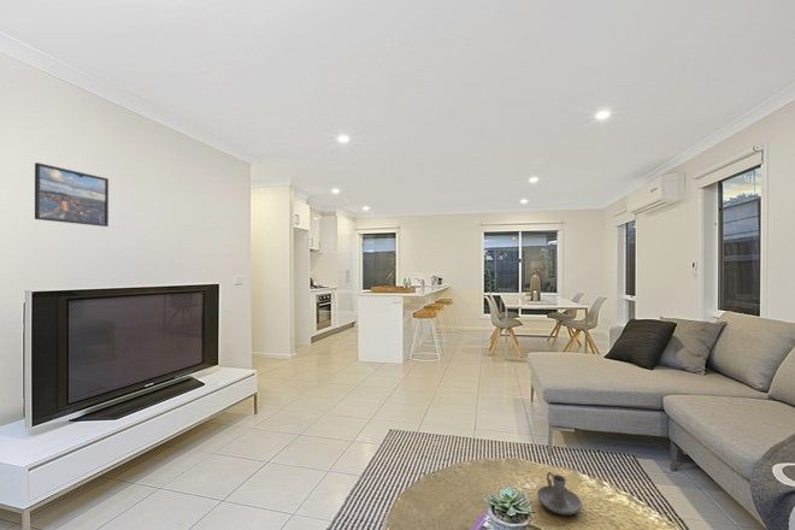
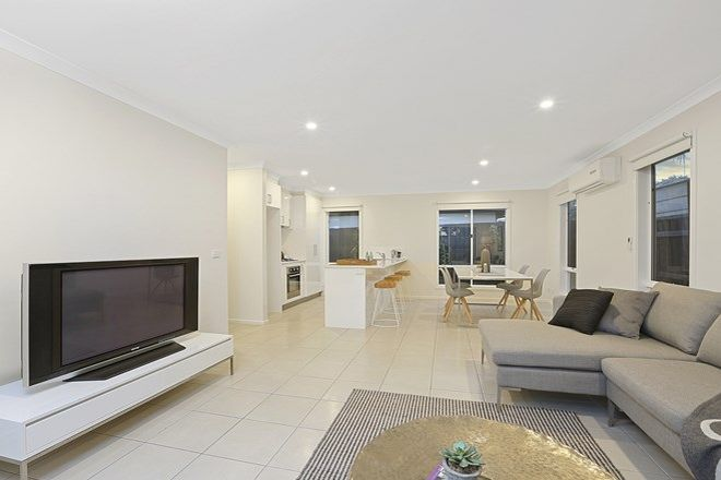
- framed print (73, 196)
- candle holder (556, 488)
